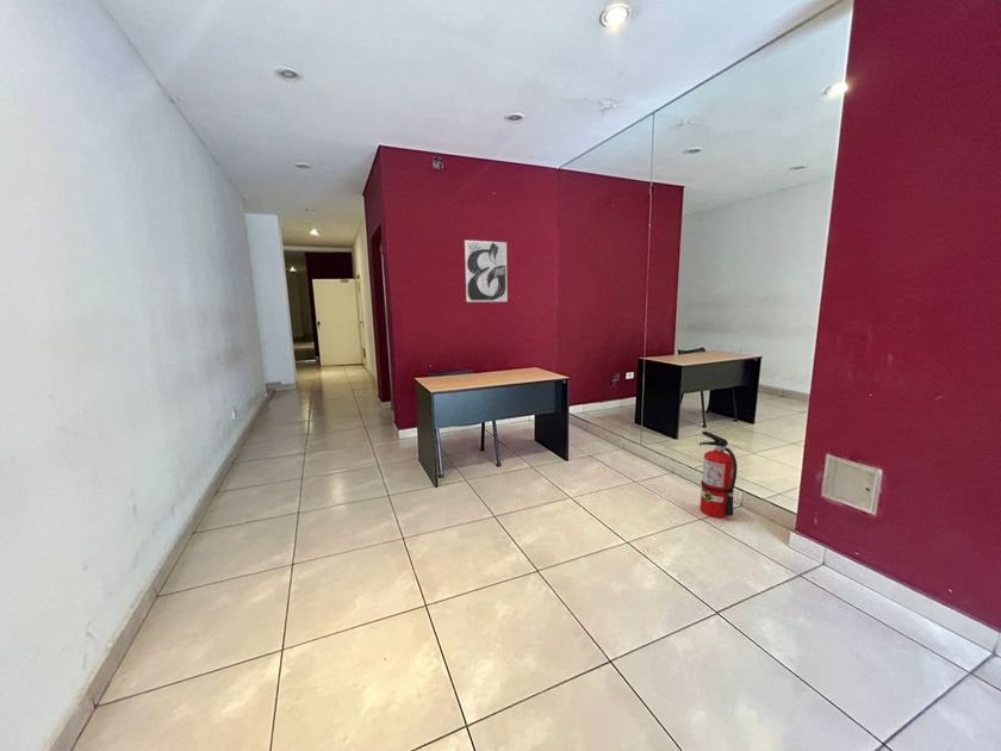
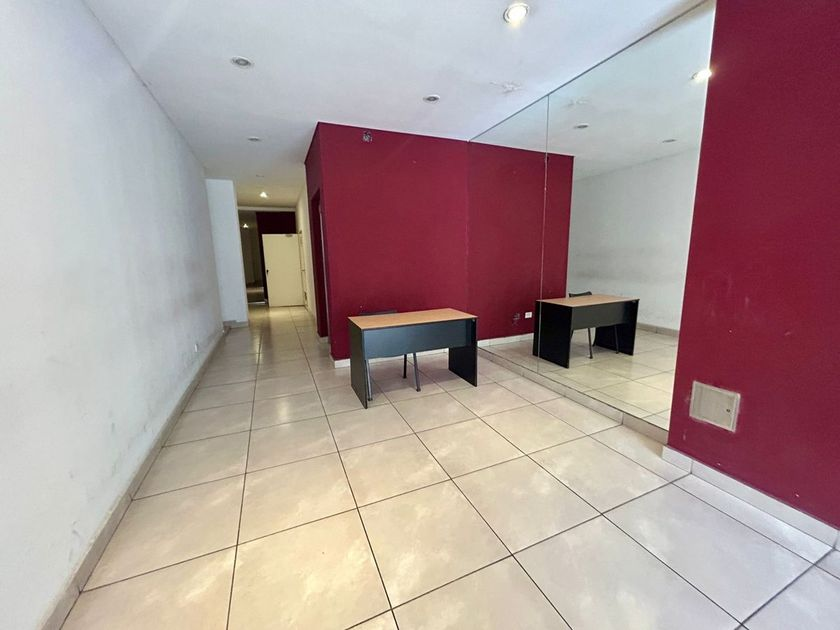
- wall art (486, 272)
- fire extinguisher (713, 474)
